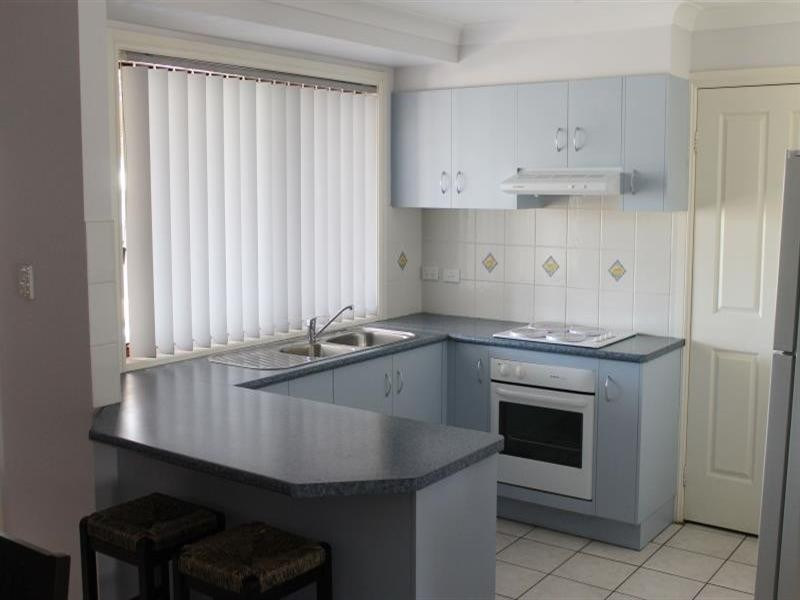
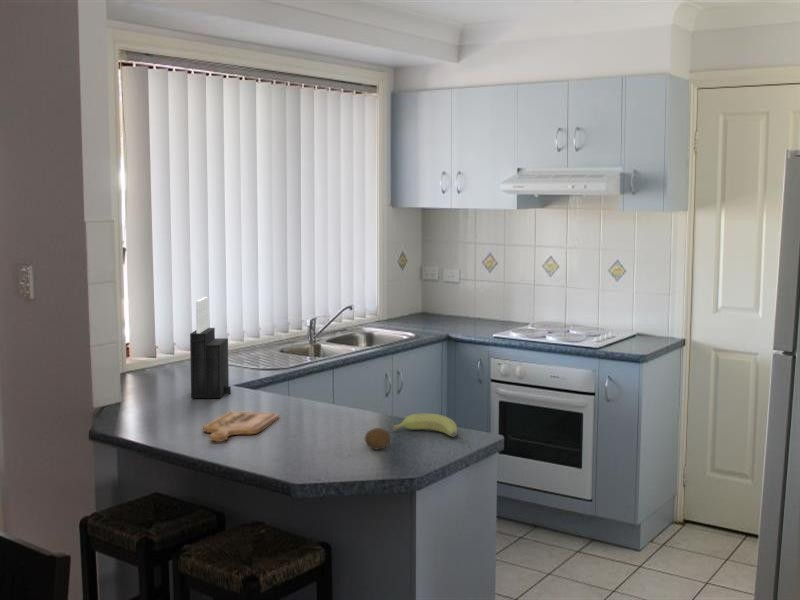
+ banana (424, 424)
+ fruit (377, 438)
+ knife block (212, 346)
+ cutting board (236, 425)
